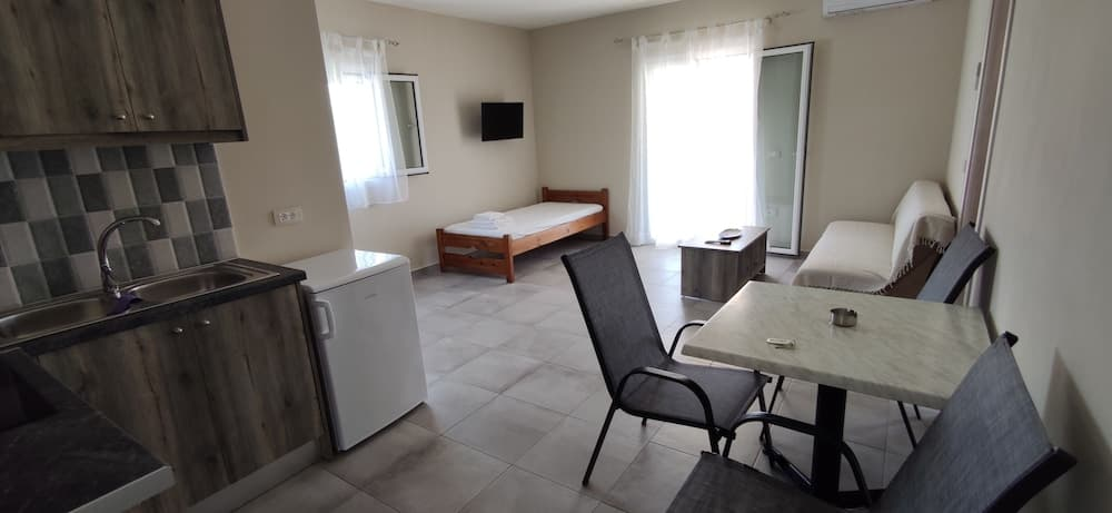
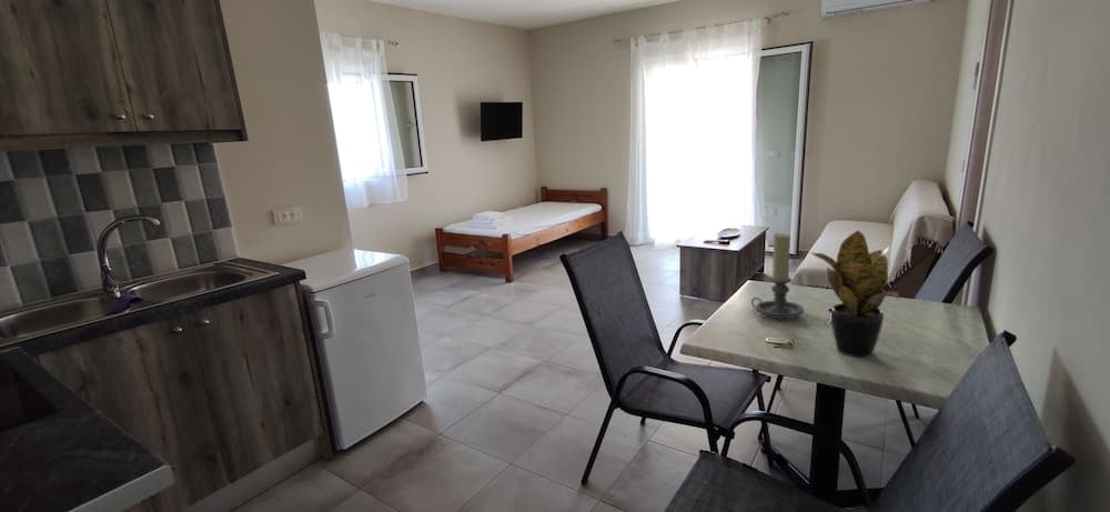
+ potted plant (858, 291)
+ candle holder (776, 273)
